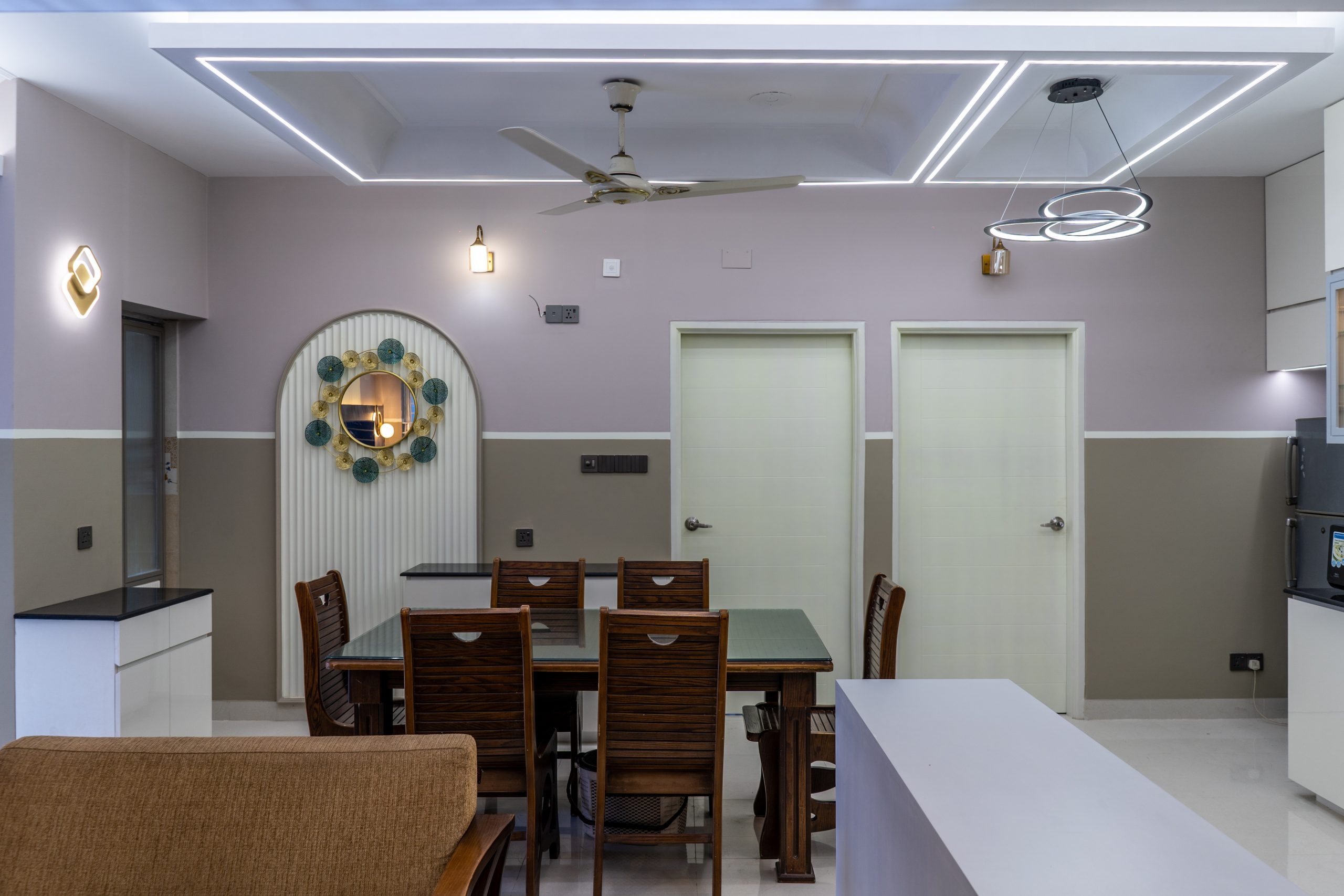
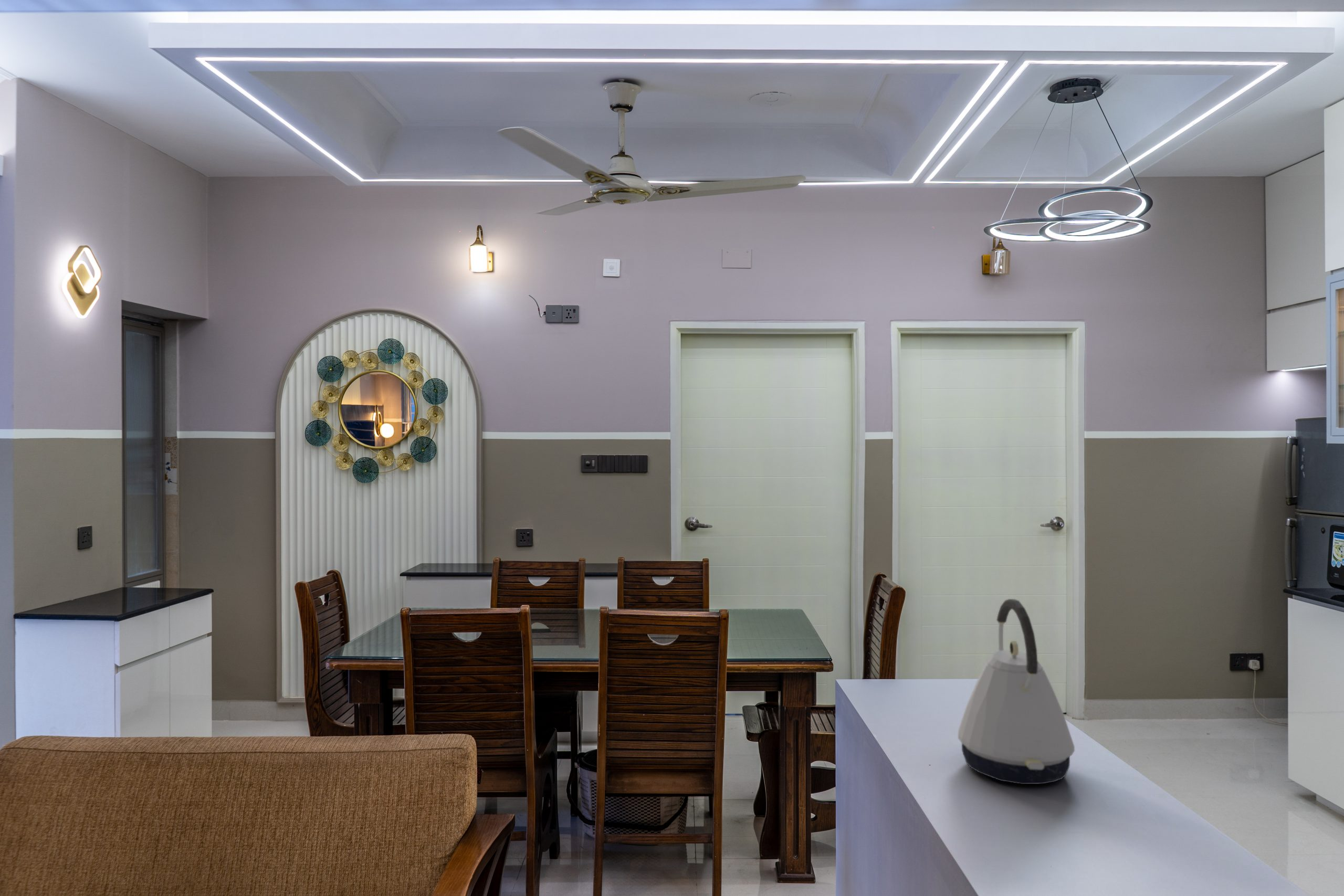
+ kettle (1013, 683)
